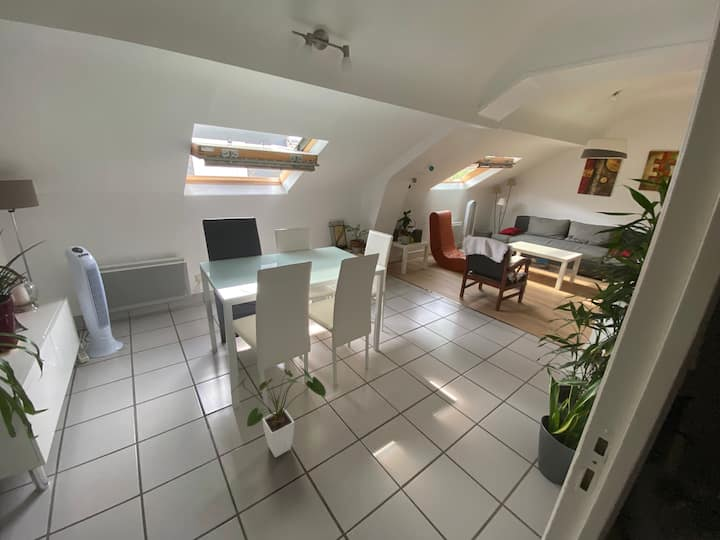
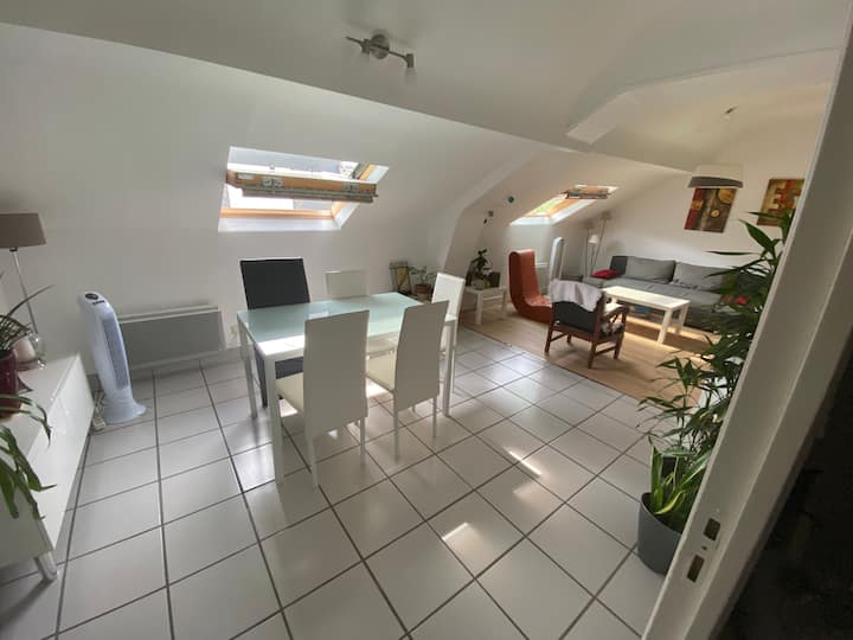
- house plant (281, 416)
